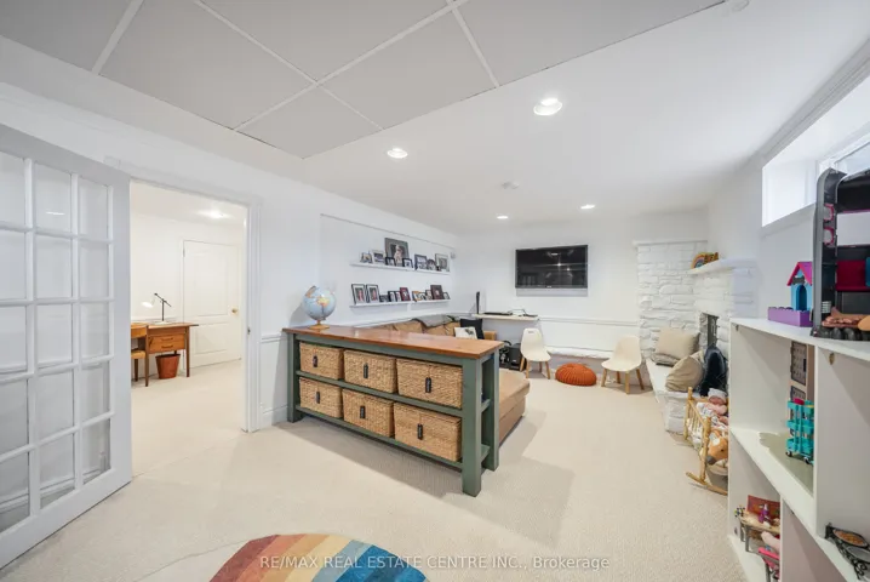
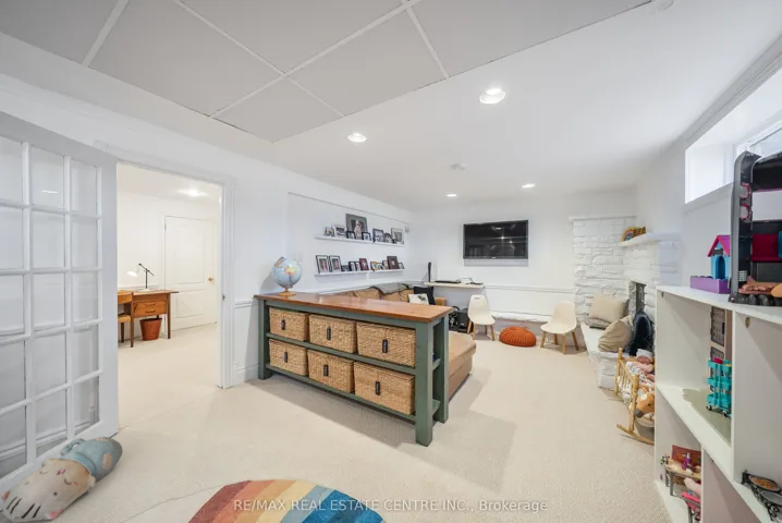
+ plush toy (69, 473)
